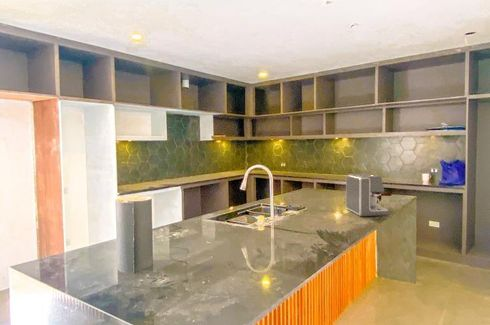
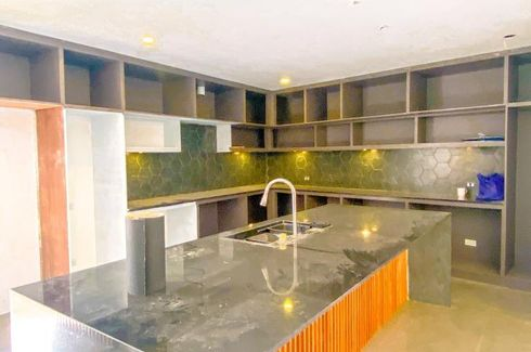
- coffee maker (365, 193)
